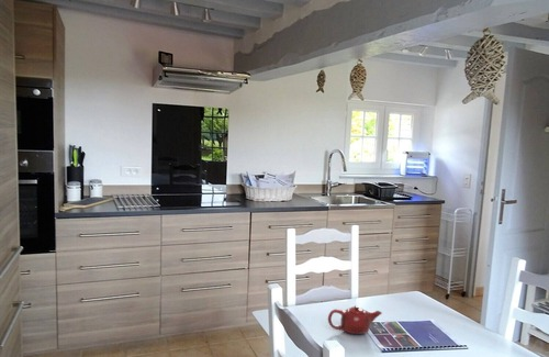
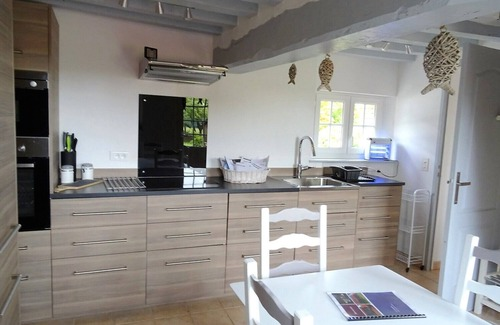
- teapot (355, 319)
